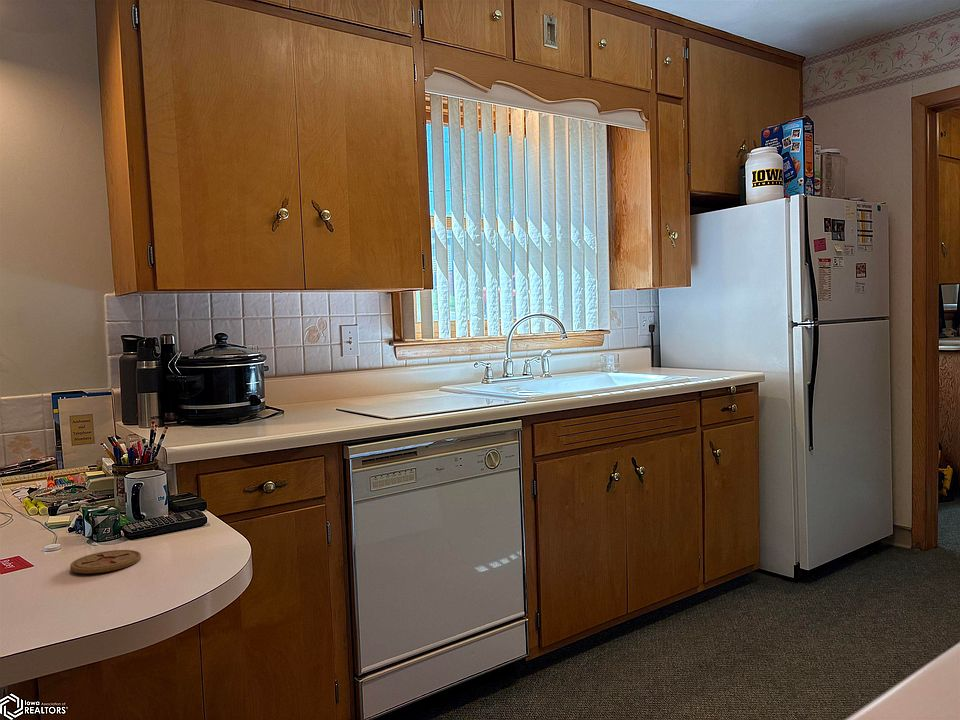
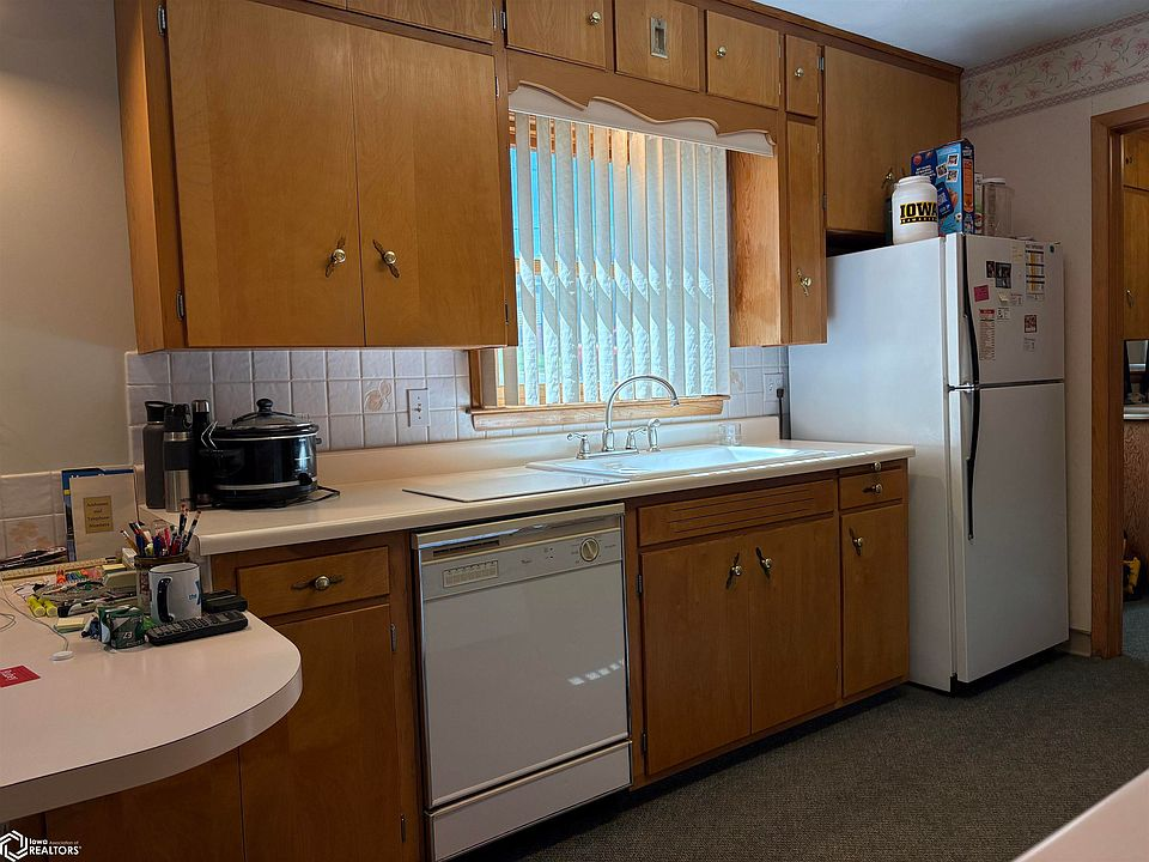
- coaster (106, 561)
